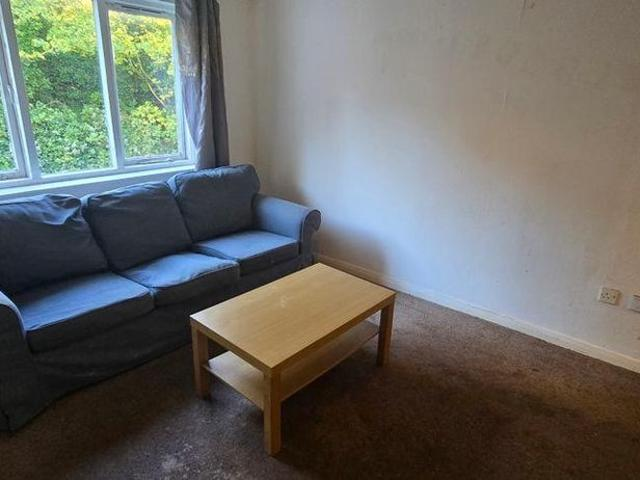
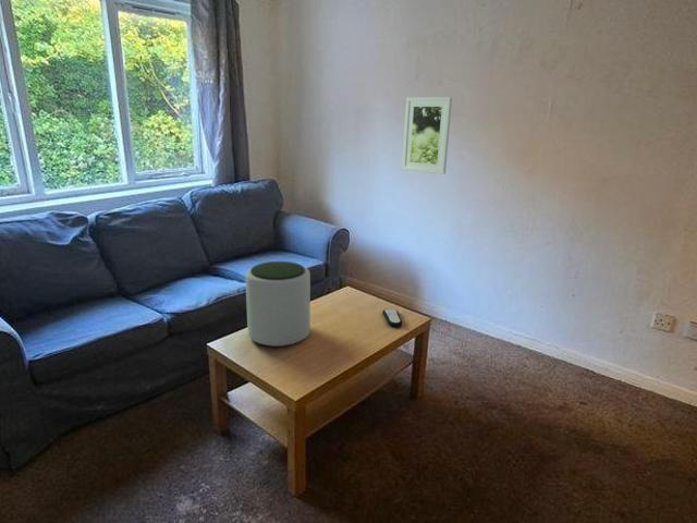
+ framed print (425, 135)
+ remote control (392, 317)
+ plant pot (278, 302)
